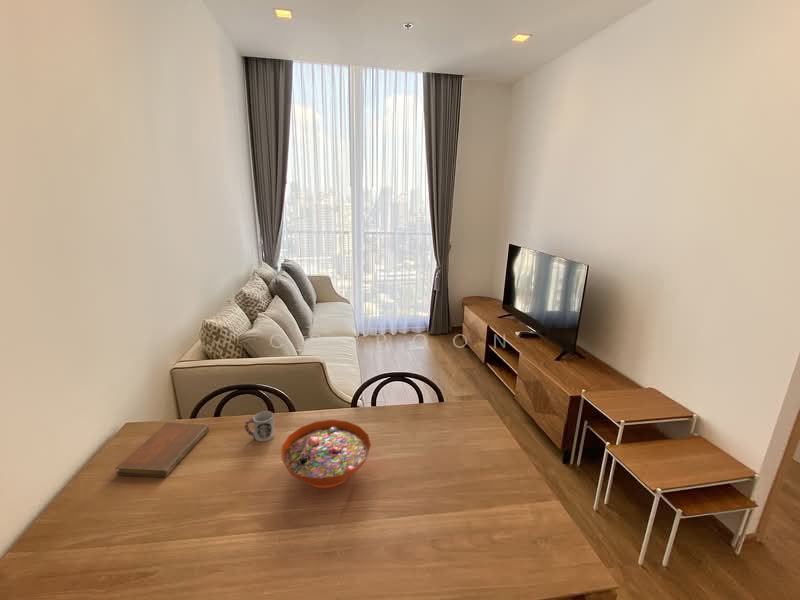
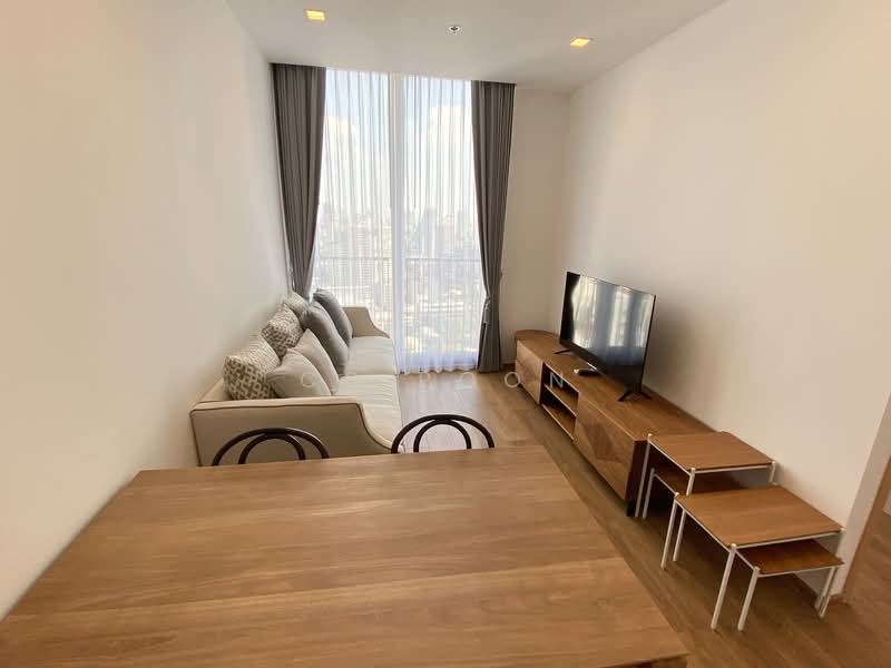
- notebook (166, 447)
- cup (259, 426)
- decorative bowl (327, 457)
